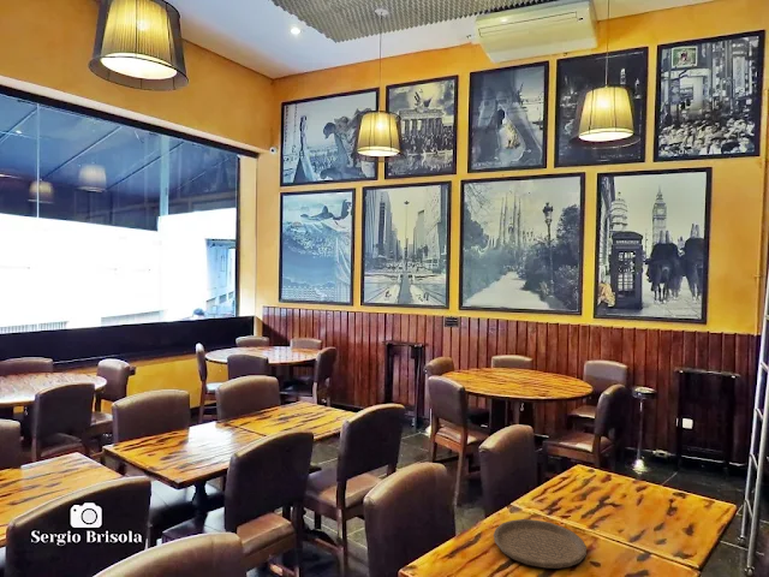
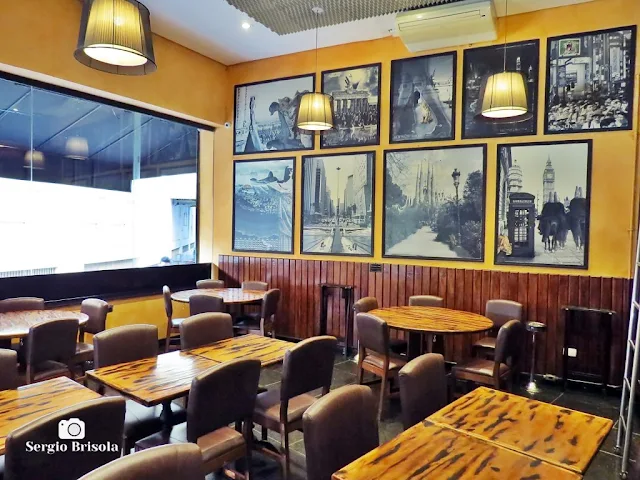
- plate (538, 542)
